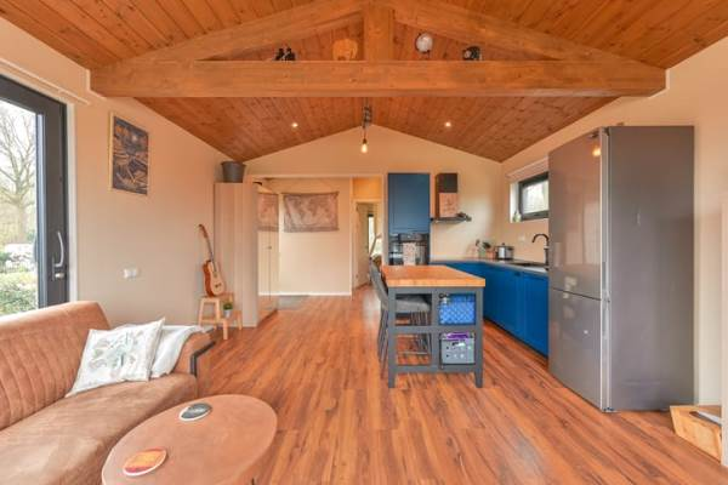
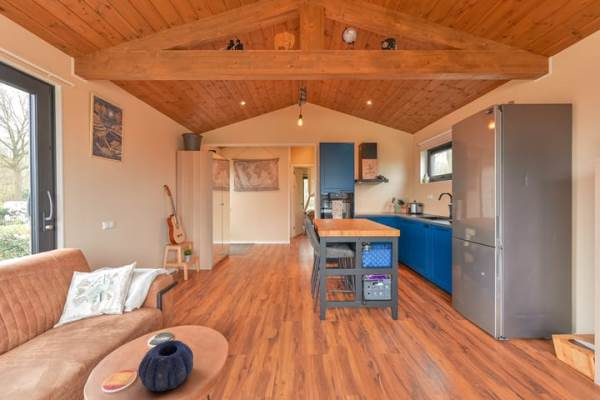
+ decorative bowl (167, 363)
